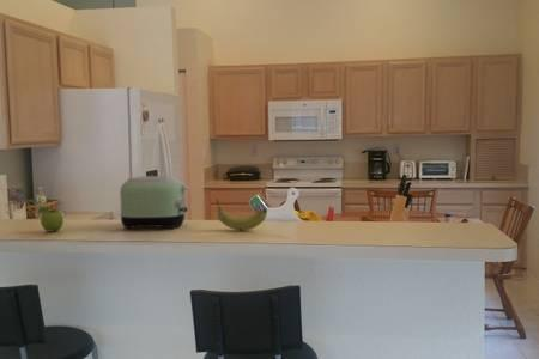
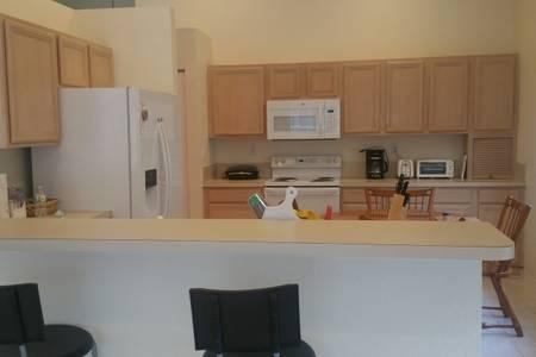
- toaster (155, 201)
- fruit (50, 218)
- fruit (241, 218)
